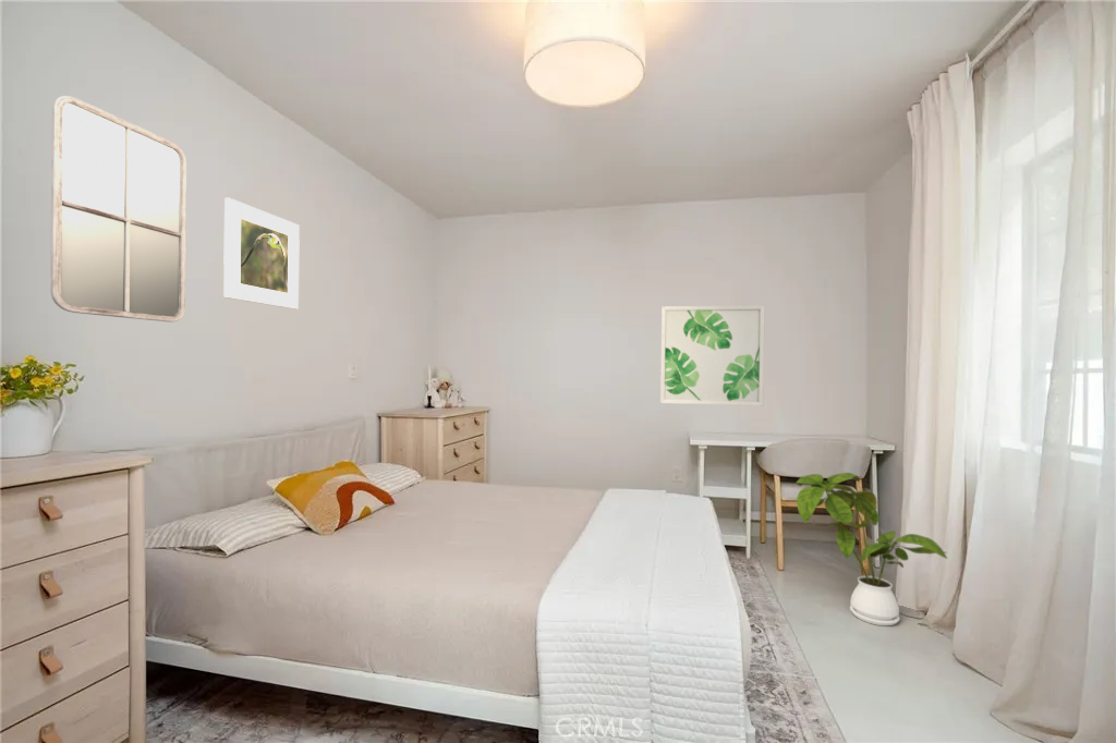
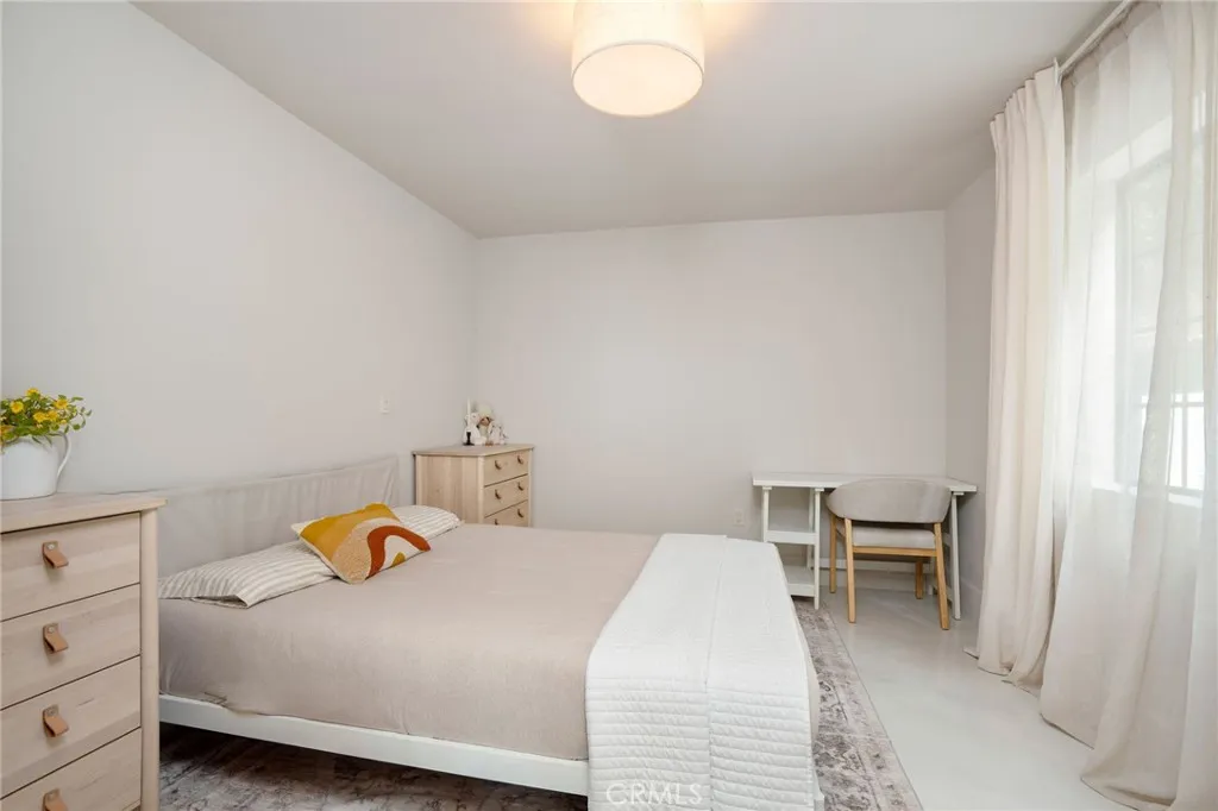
- house plant (853, 546)
- wall art (711, 355)
- home mirror (125, 220)
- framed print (264, 257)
